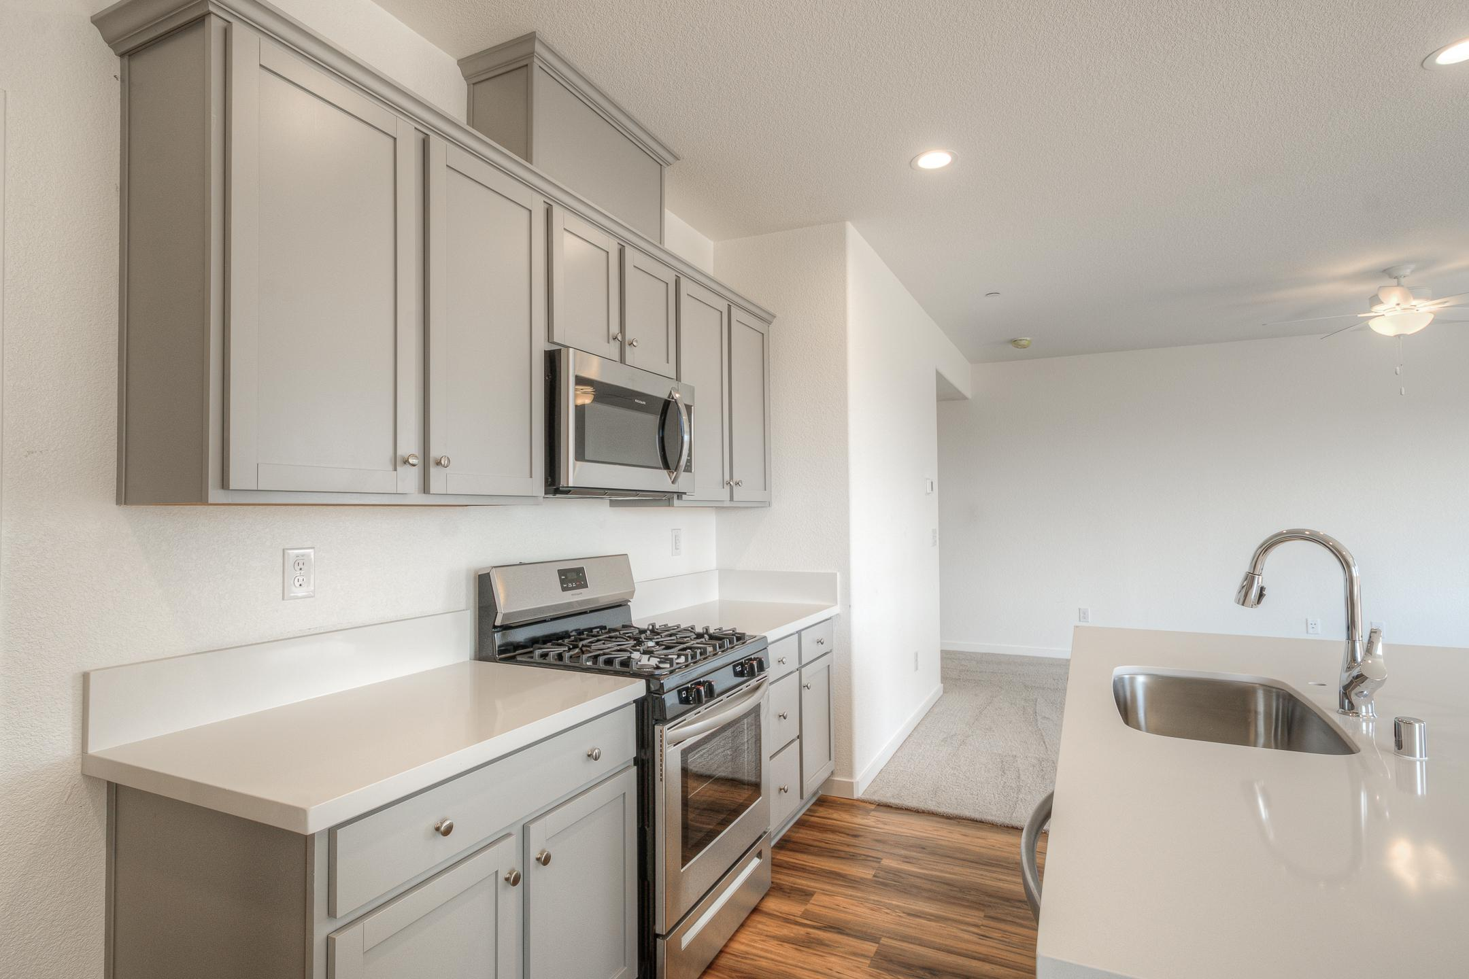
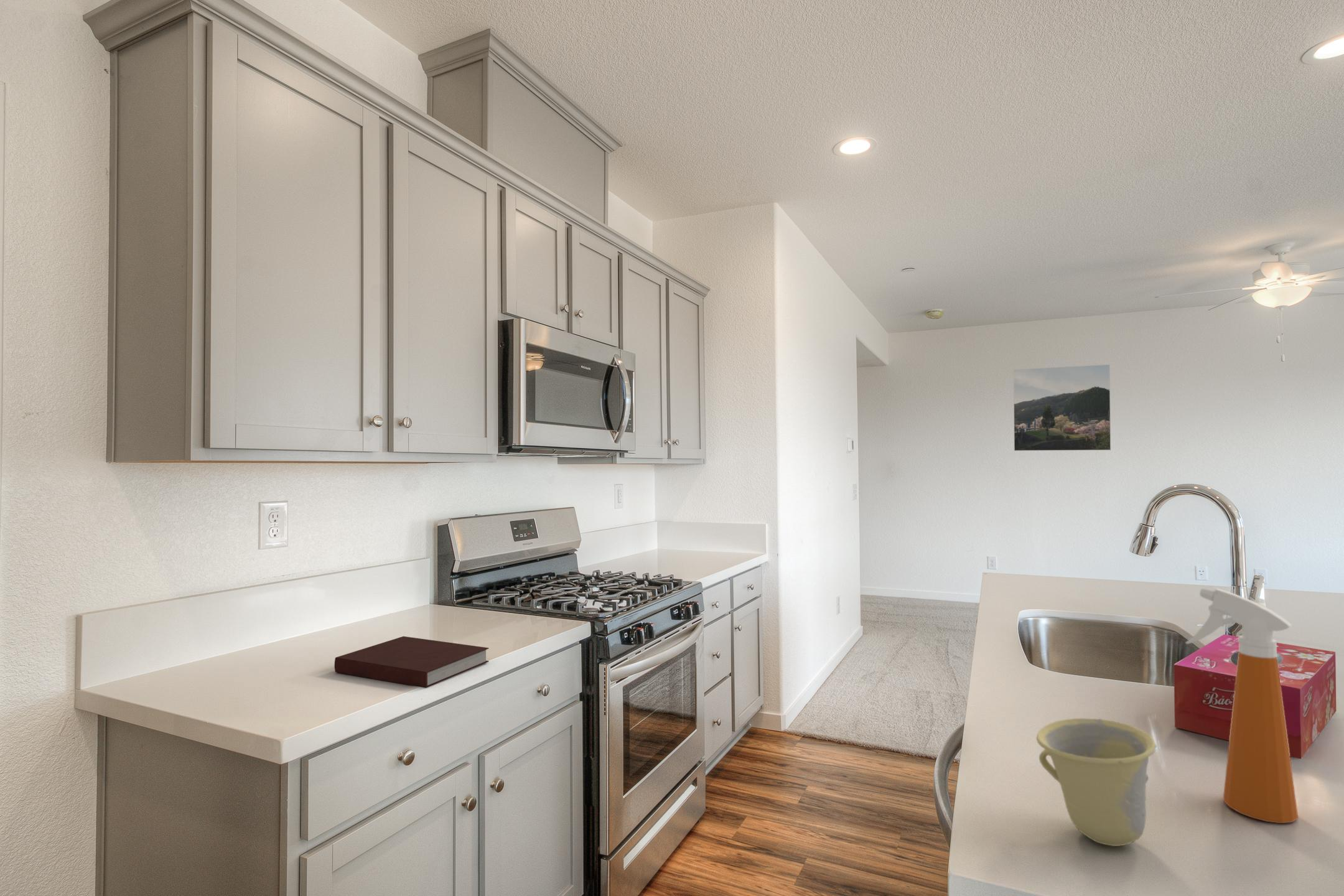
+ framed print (1060, 409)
+ spray bottle (1239, 697)
+ tissue box (1234, 688)
+ notebook (413, 660)
+ cup (1094, 783)
